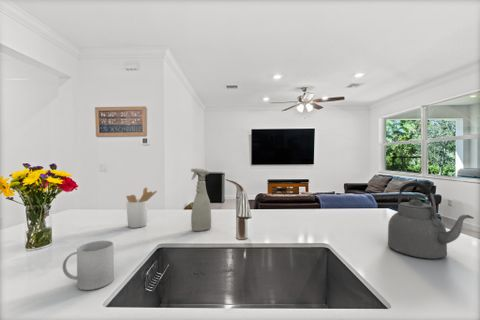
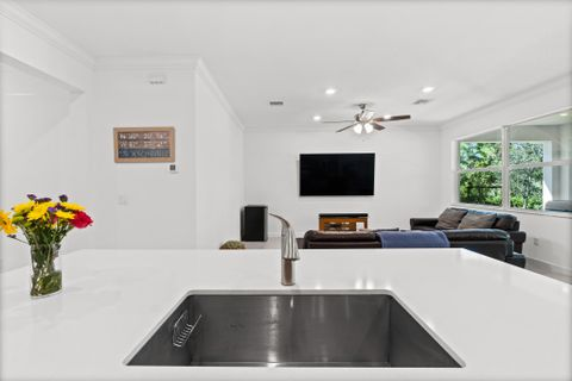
- kettle (427, 218)
- spray bottle (201, 198)
- mug (88, 264)
- utensil holder (141, 207)
